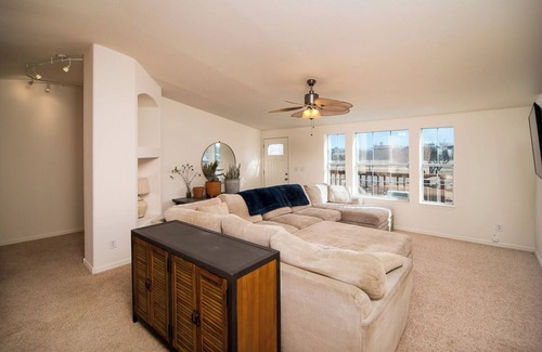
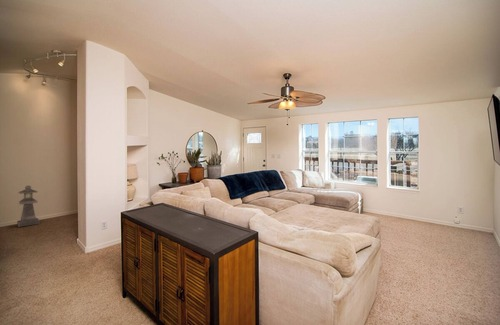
+ lantern (28, 204)
